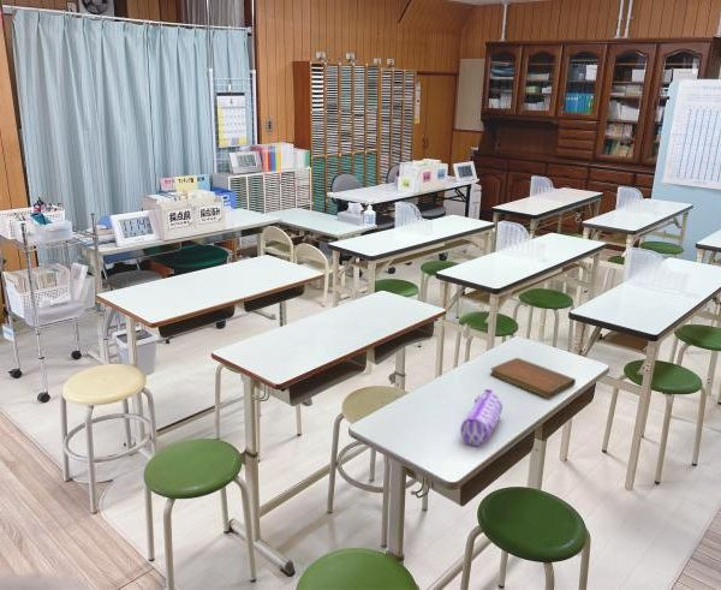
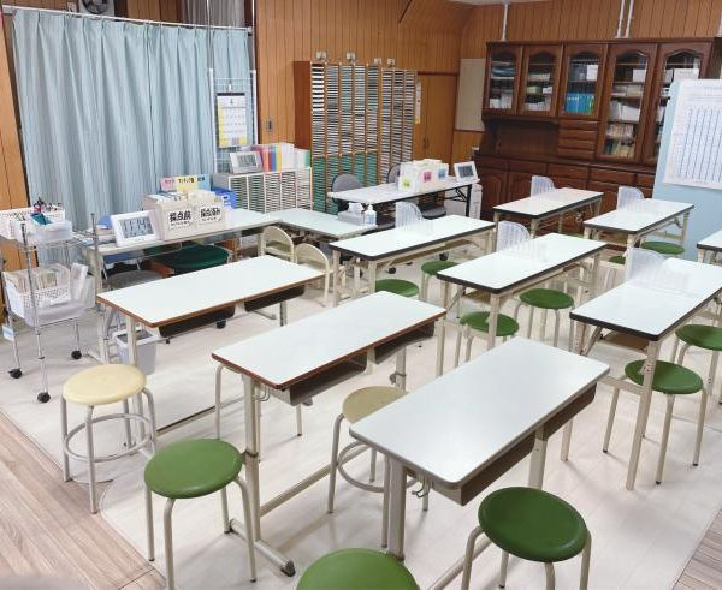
- notebook (531, 376)
- pencil case (482, 416)
